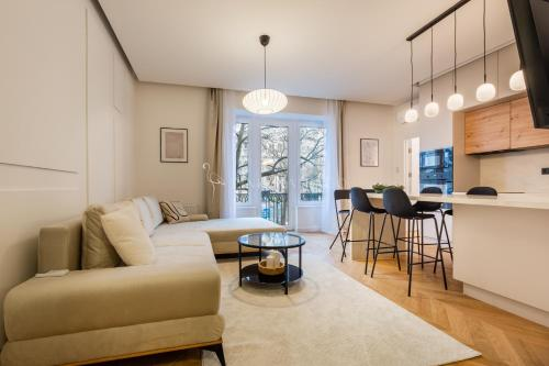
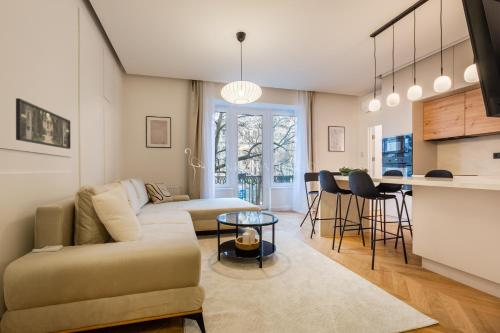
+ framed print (48, 128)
